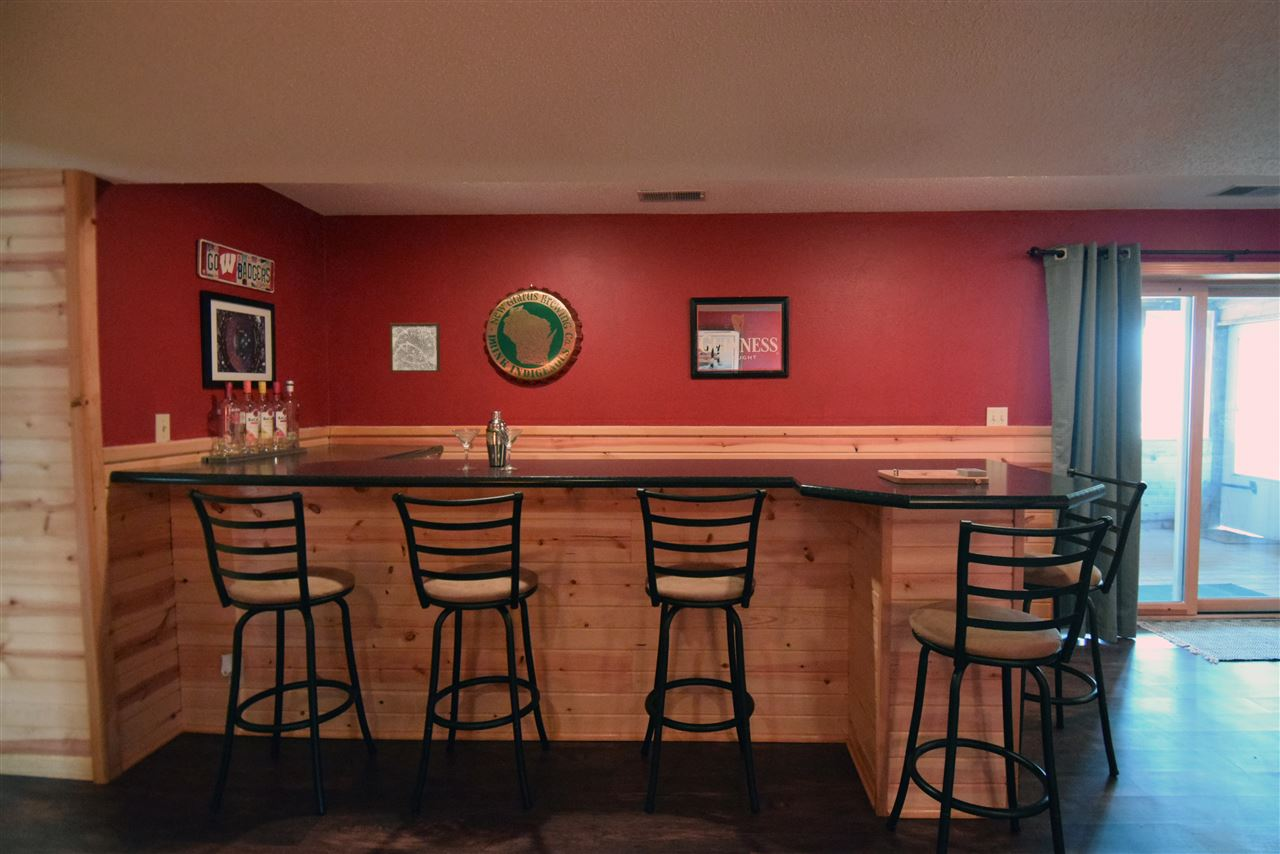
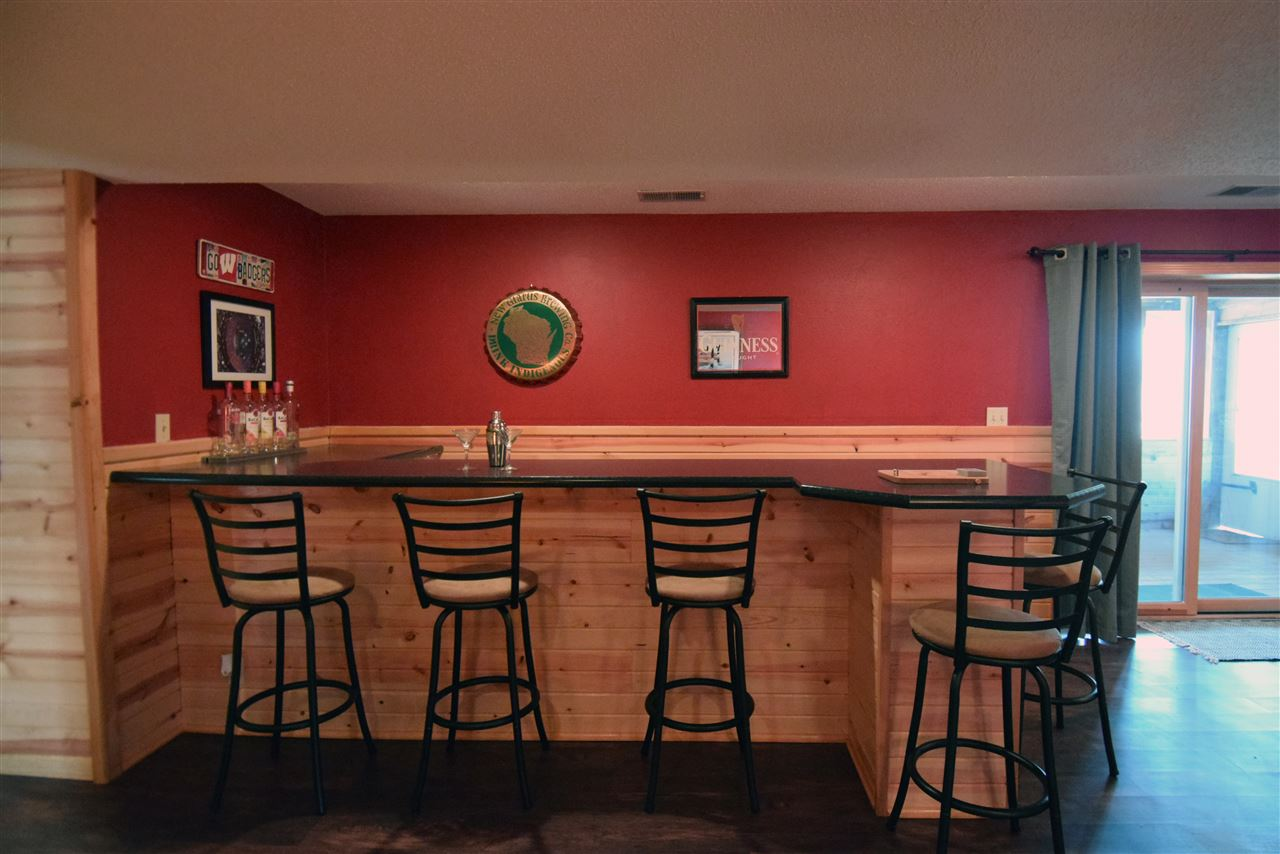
- wall art (415, 347)
